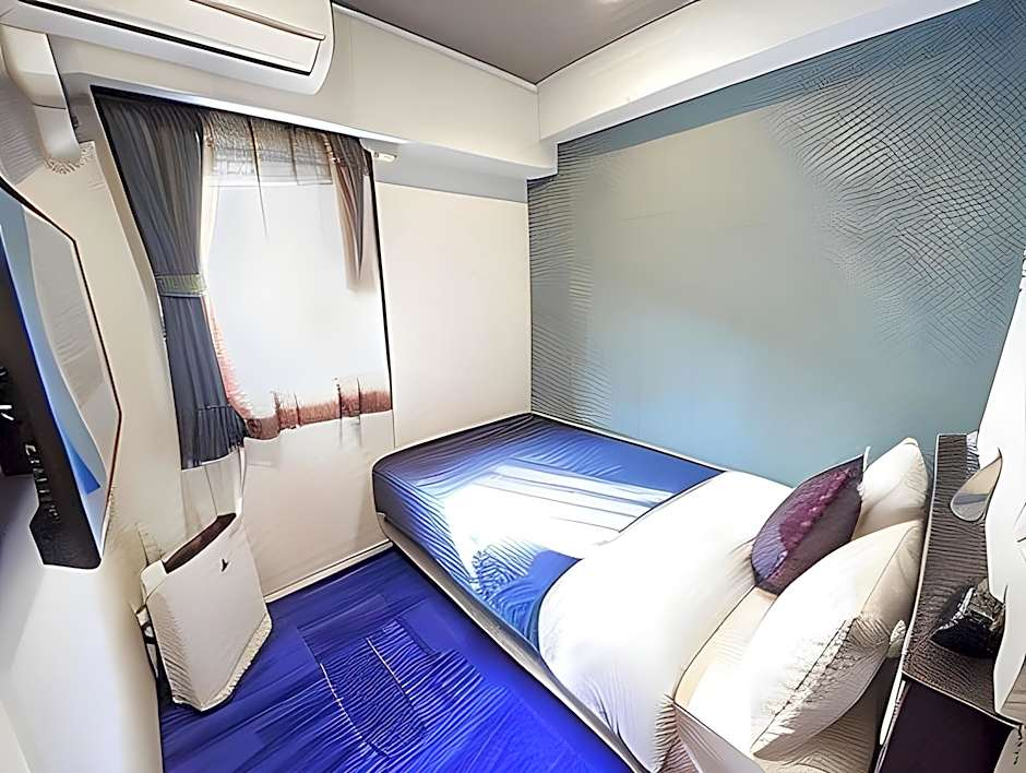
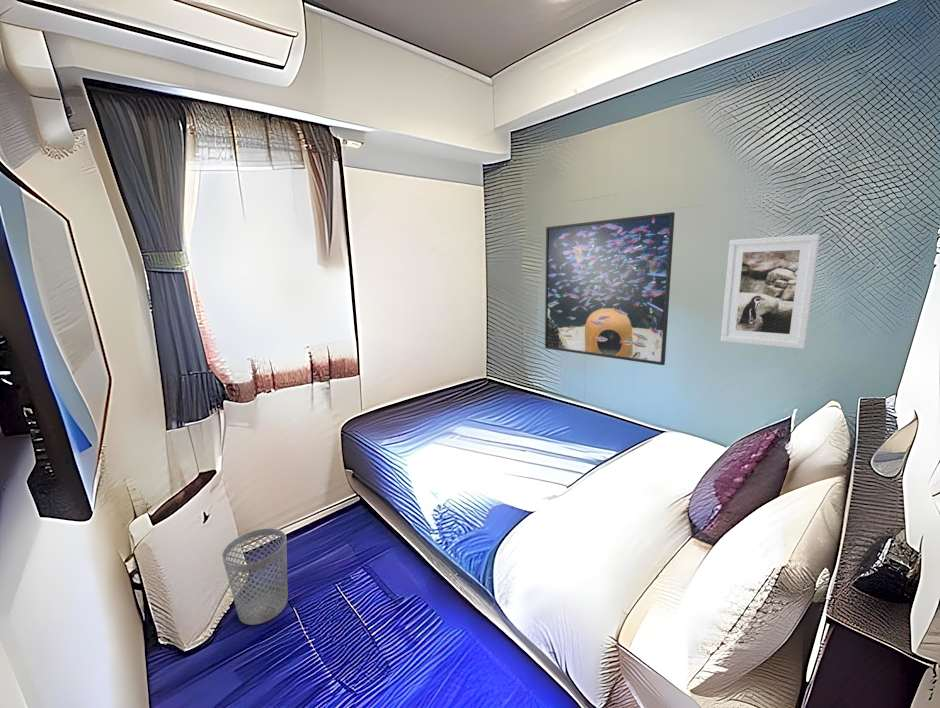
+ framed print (766, 292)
+ wastebasket (260, 576)
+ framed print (600, 290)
